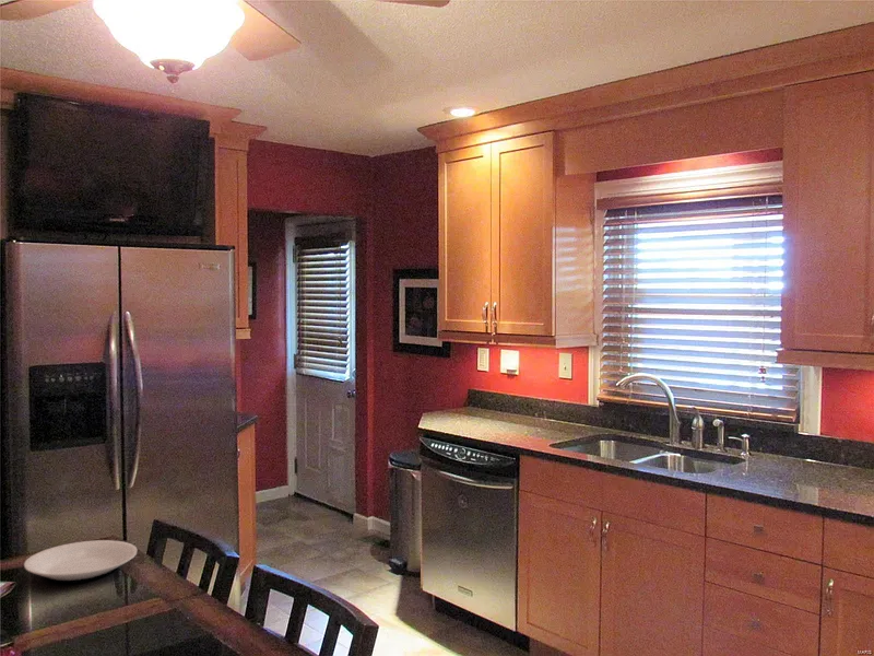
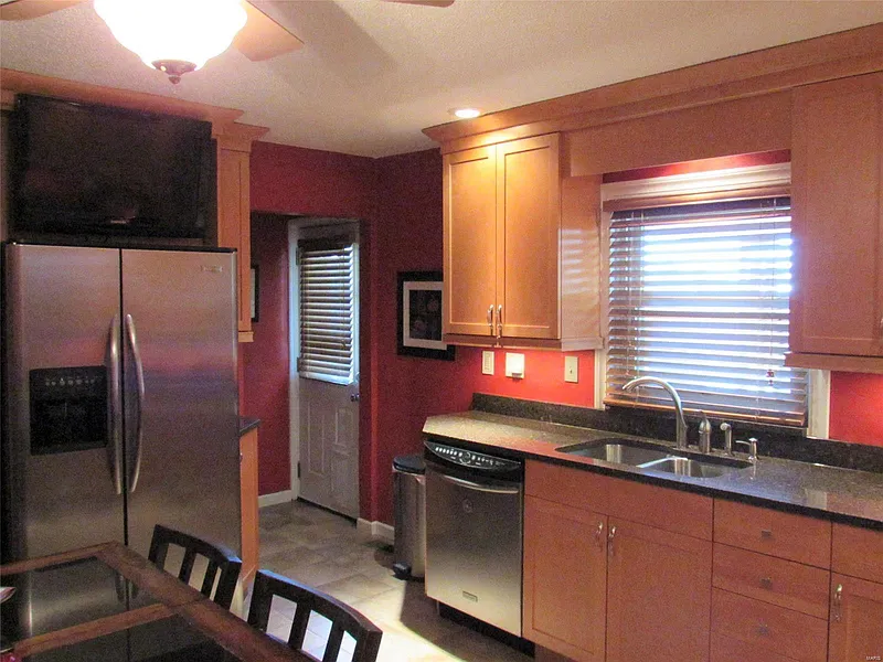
- plate (82, 563)
